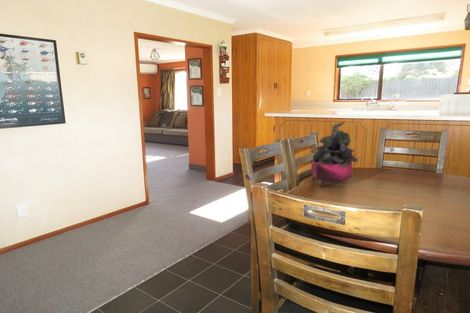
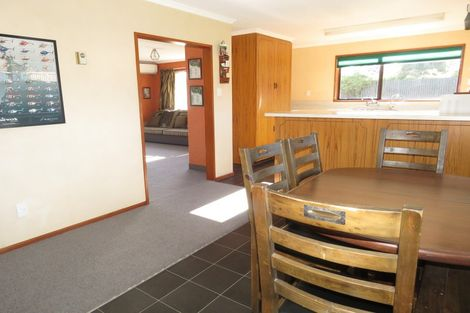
- potted plant (330, 153)
